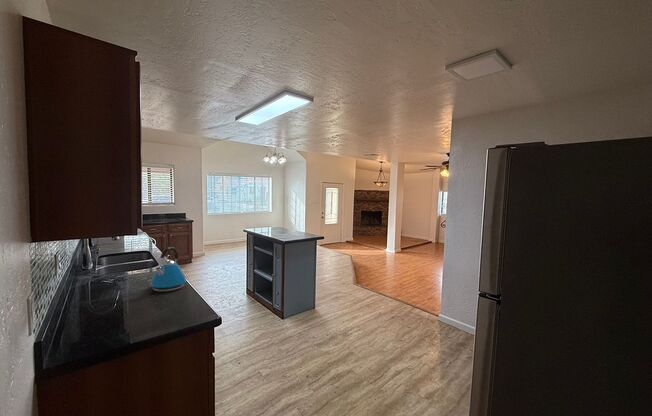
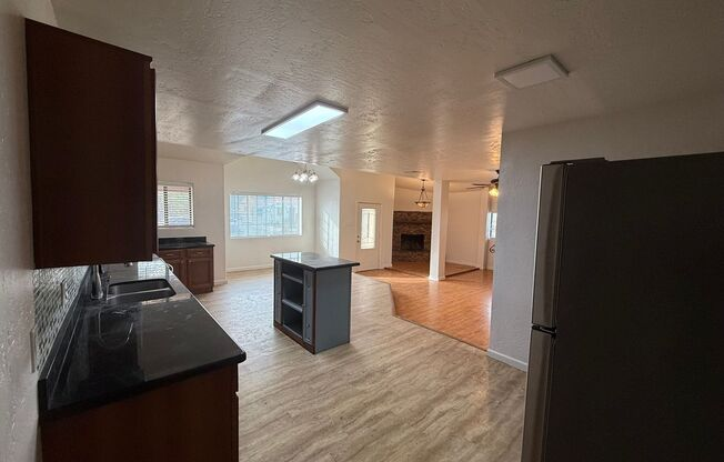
- kettle (169, 266)
